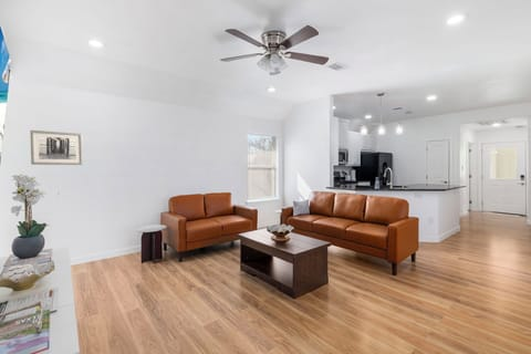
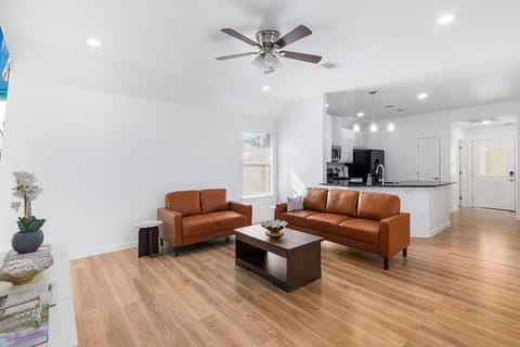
- wall art (58, 148)
